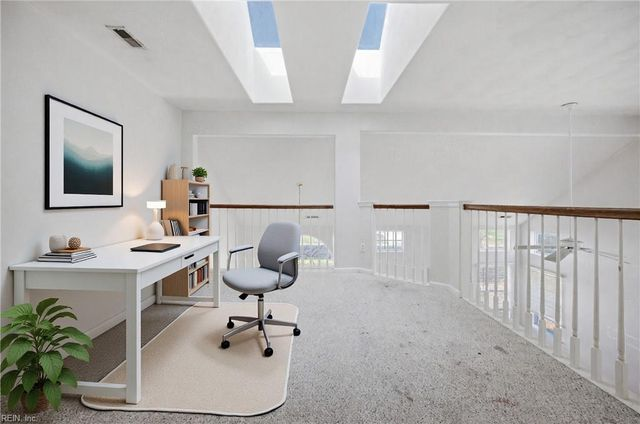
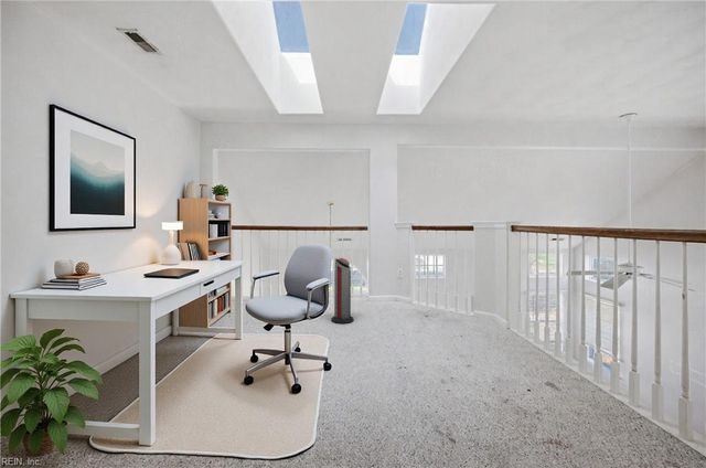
+ air purifier (342, 288)
